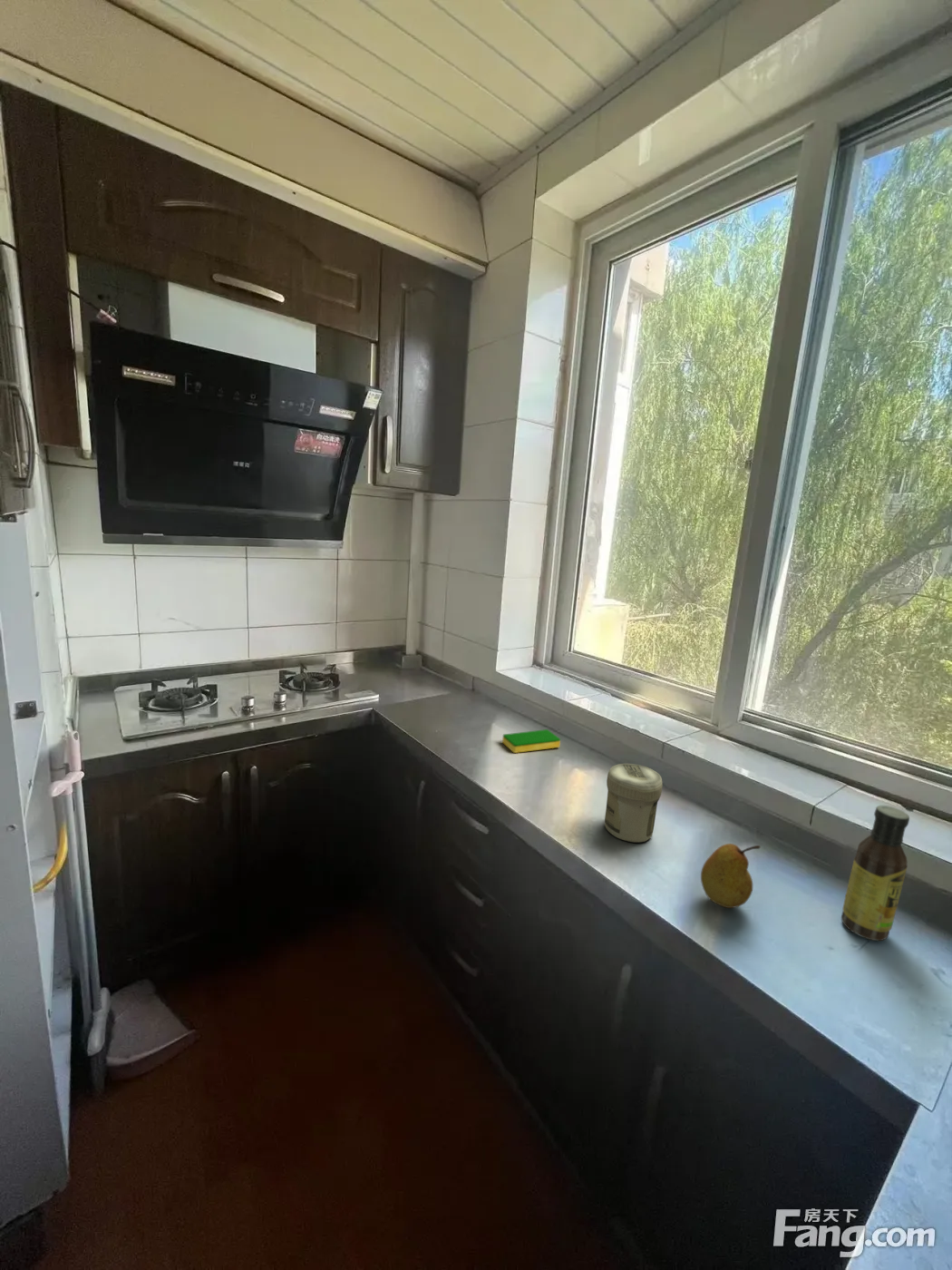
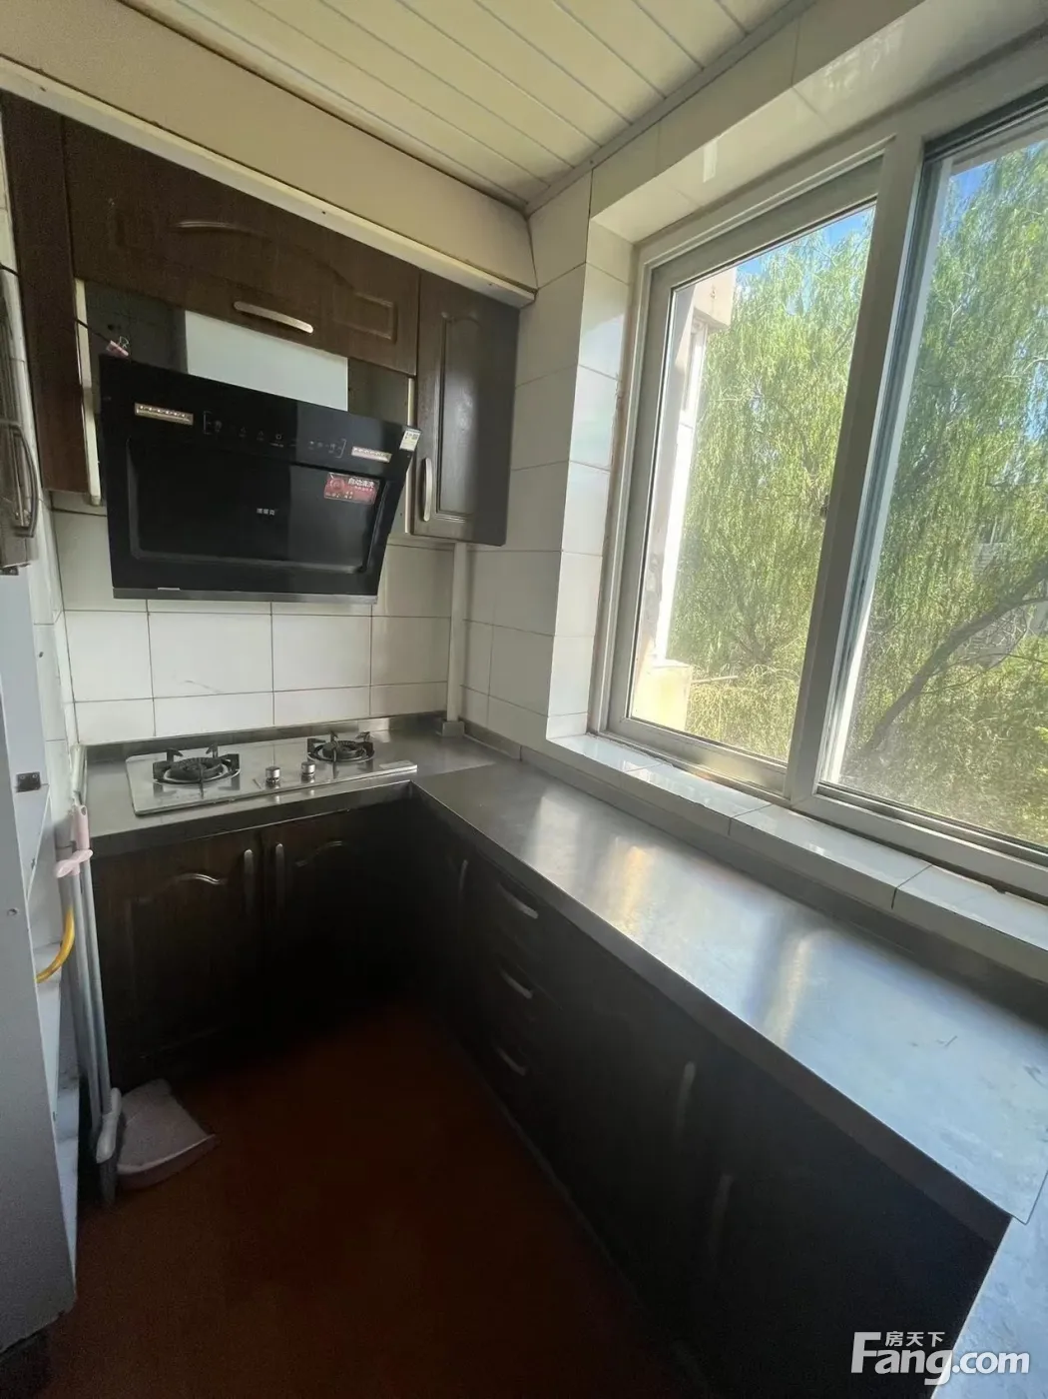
- fruit (728, 871)
- sauce bottle (878, 872)
- jar (631, 801)
- dish sponge (531, 740)
